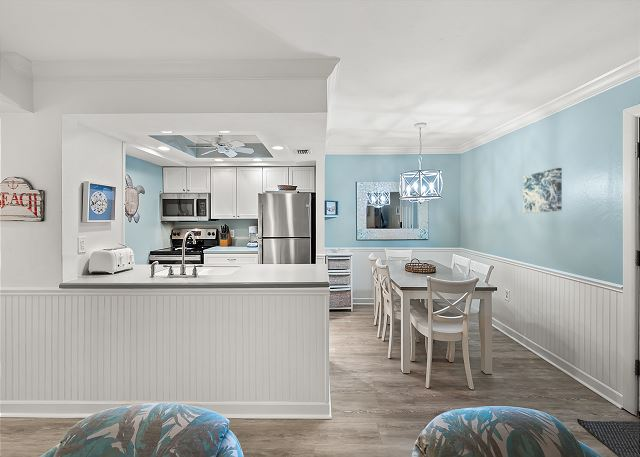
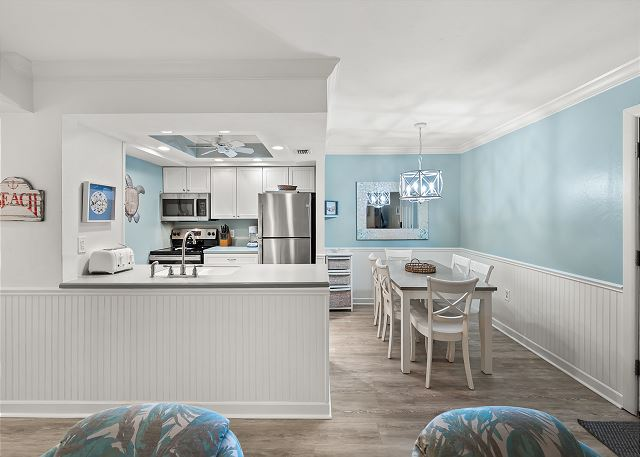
- wall art (541, 192)
